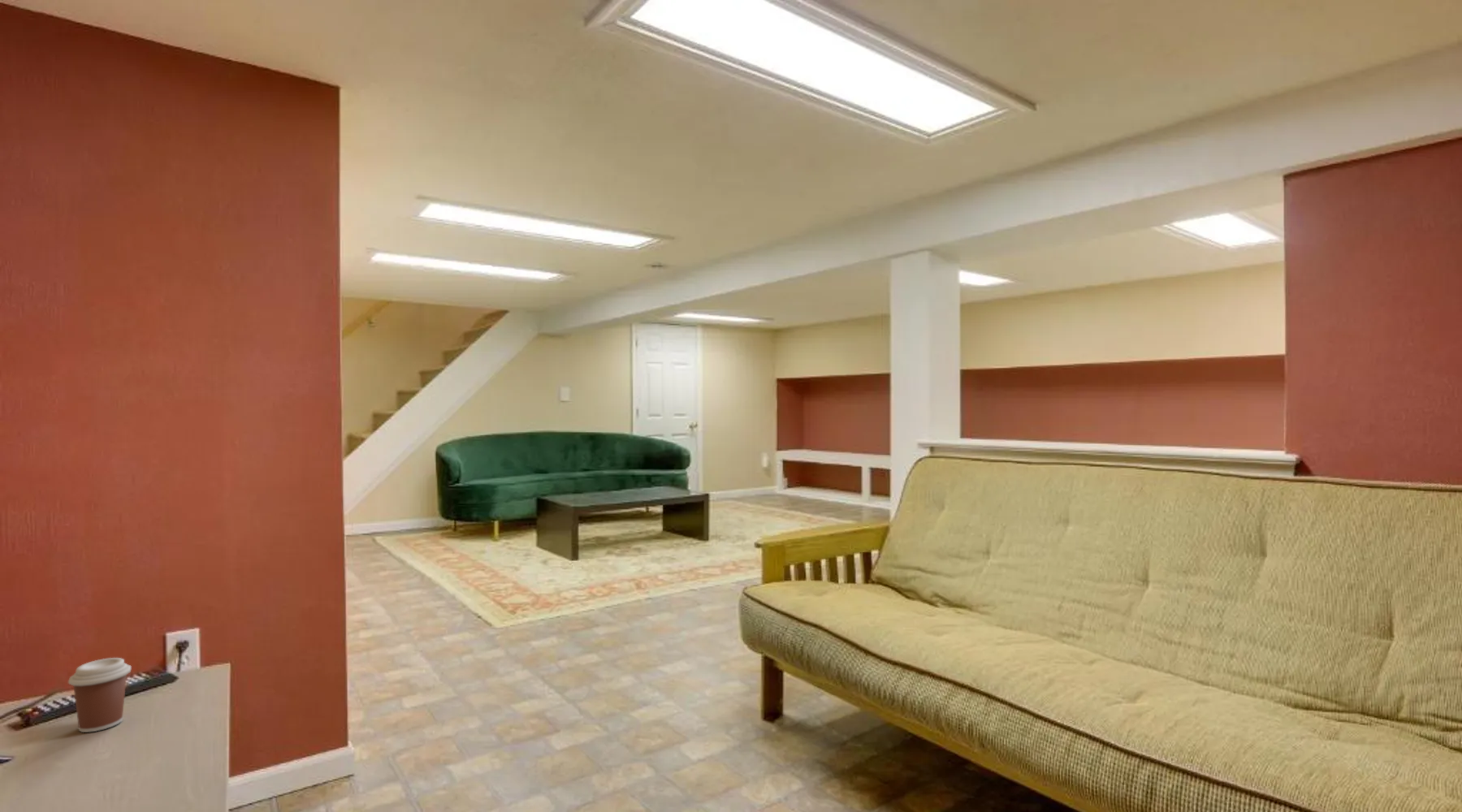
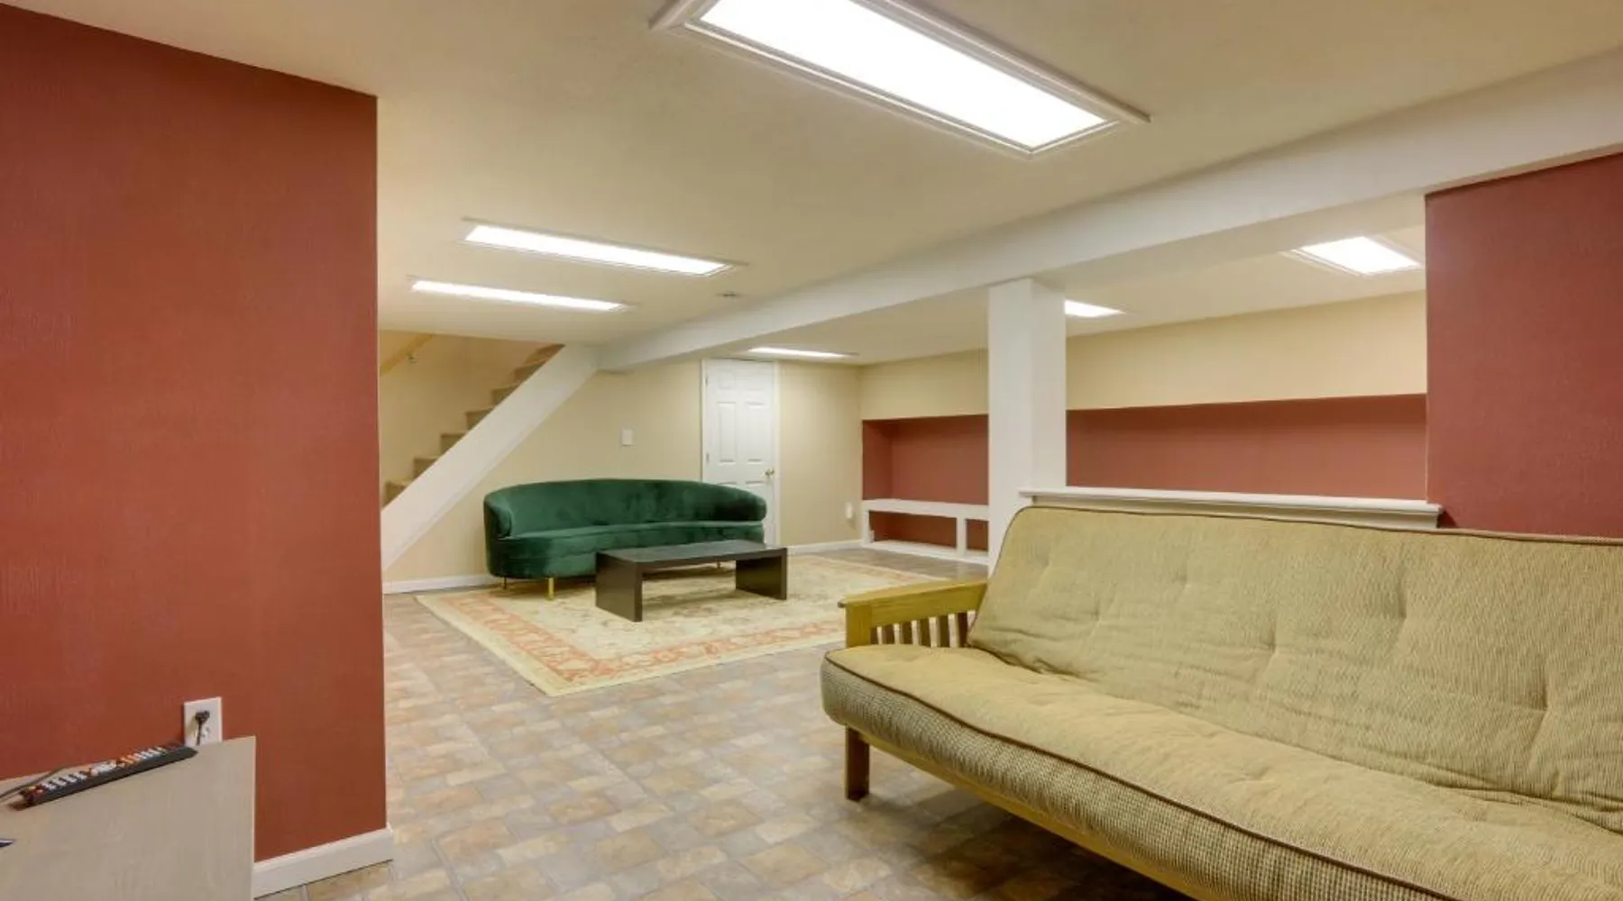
- coffee cup (101, 693)
